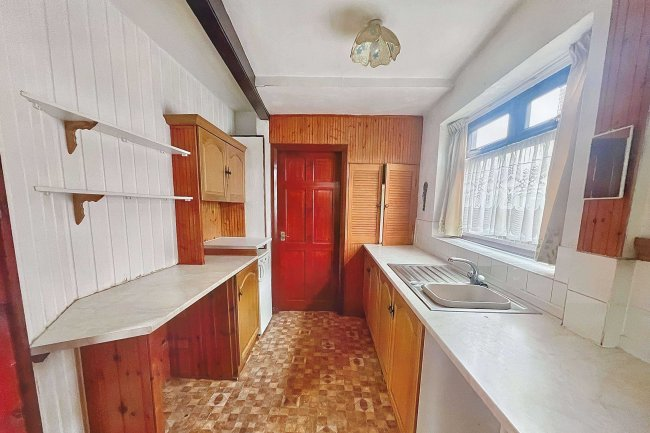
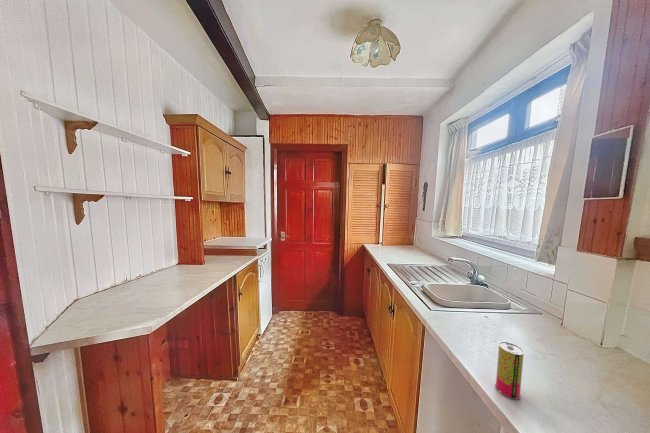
+ beverage can (509, 369)
